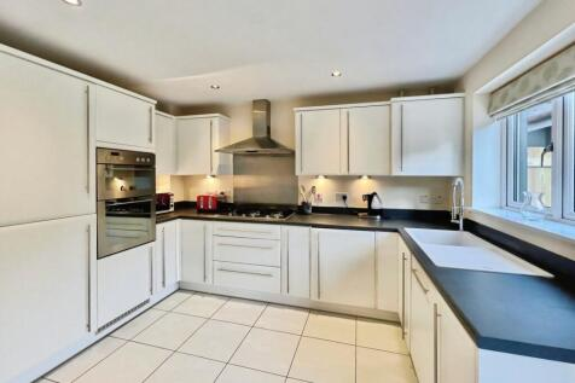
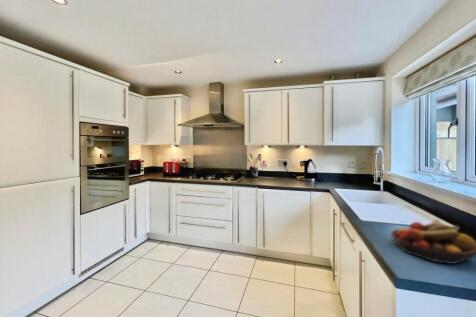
+ fruit bowl (429, 236)
